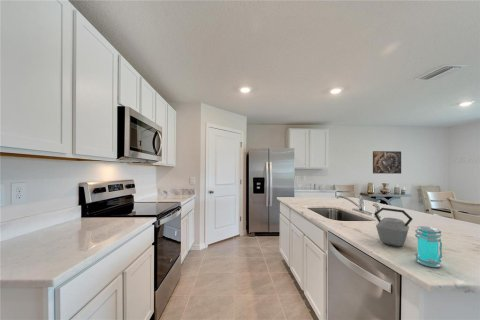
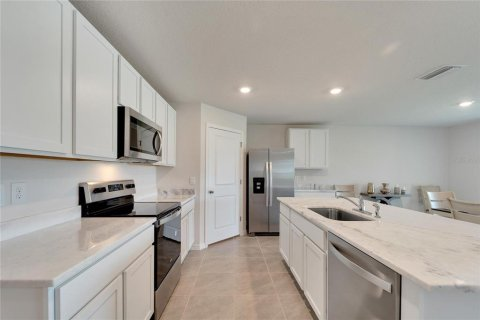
- jar (428, 245)
- kettle (394, 223)
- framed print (387, 162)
